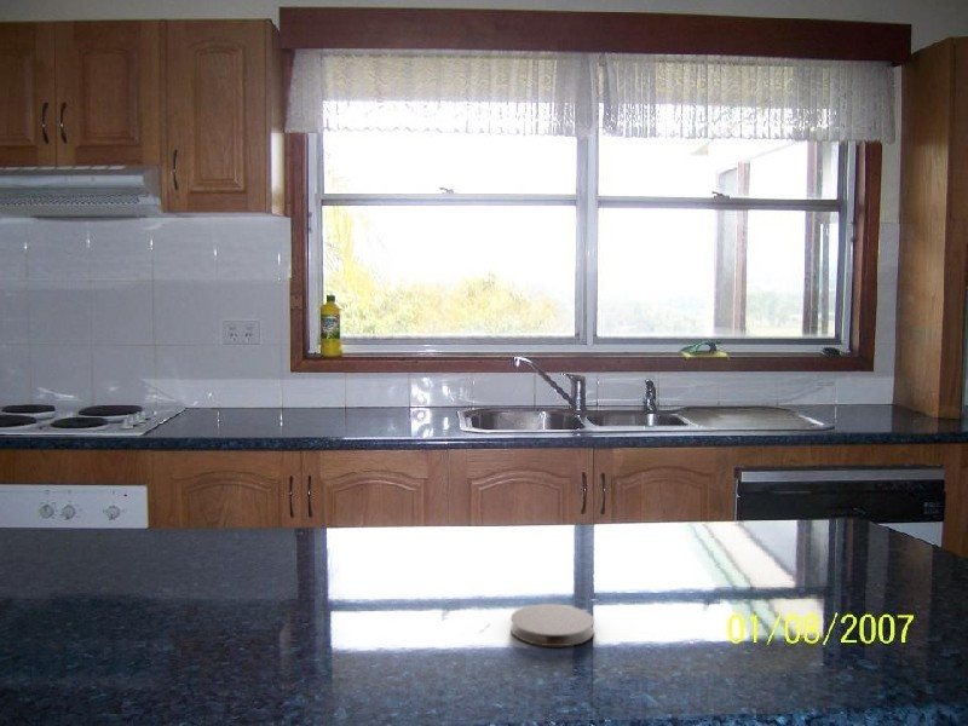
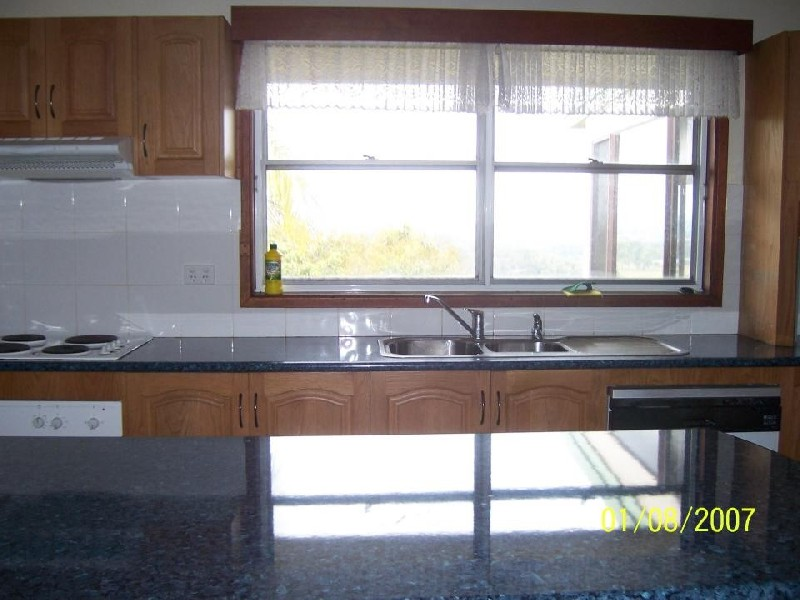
- coaster (552, 623)
